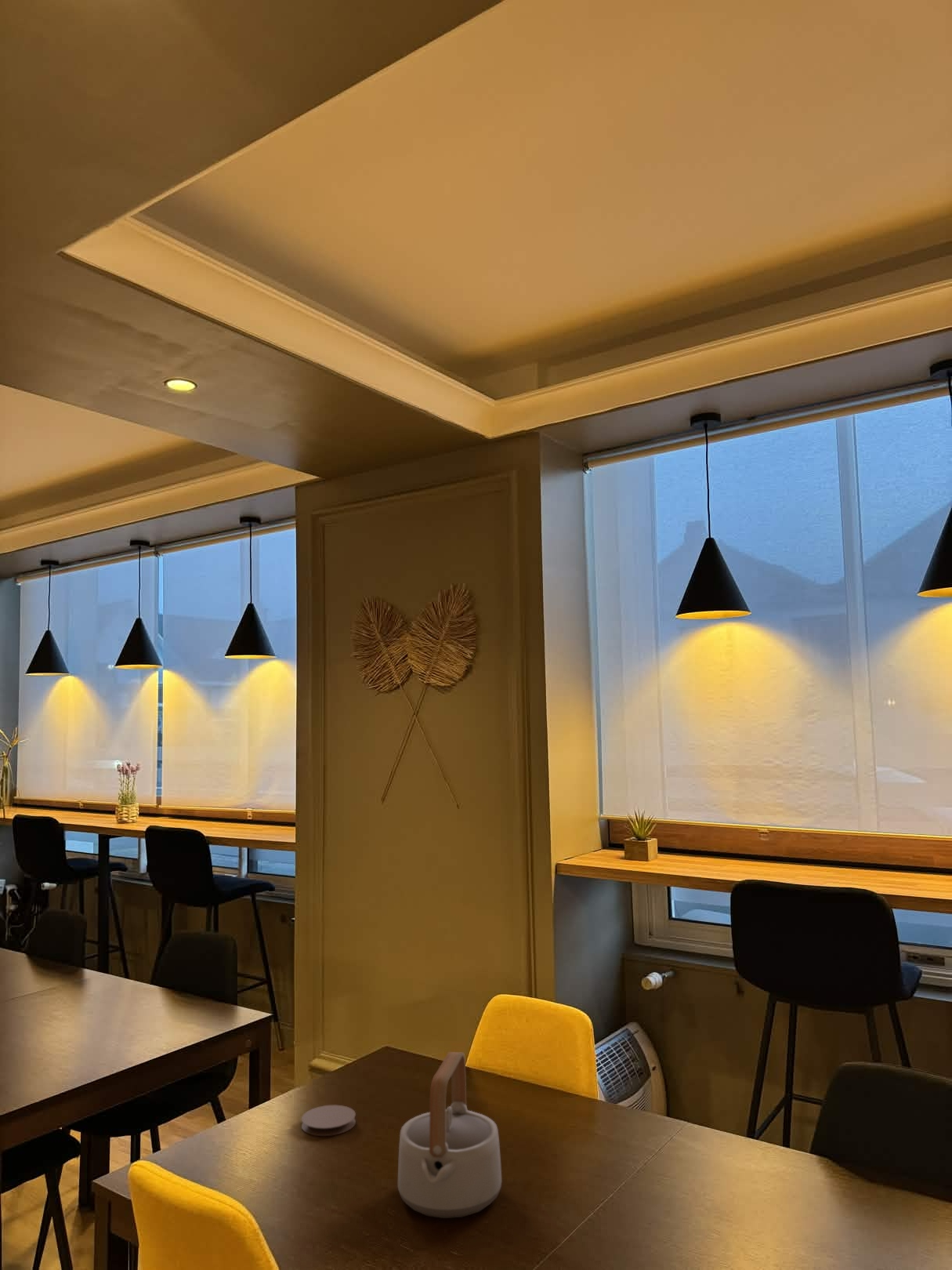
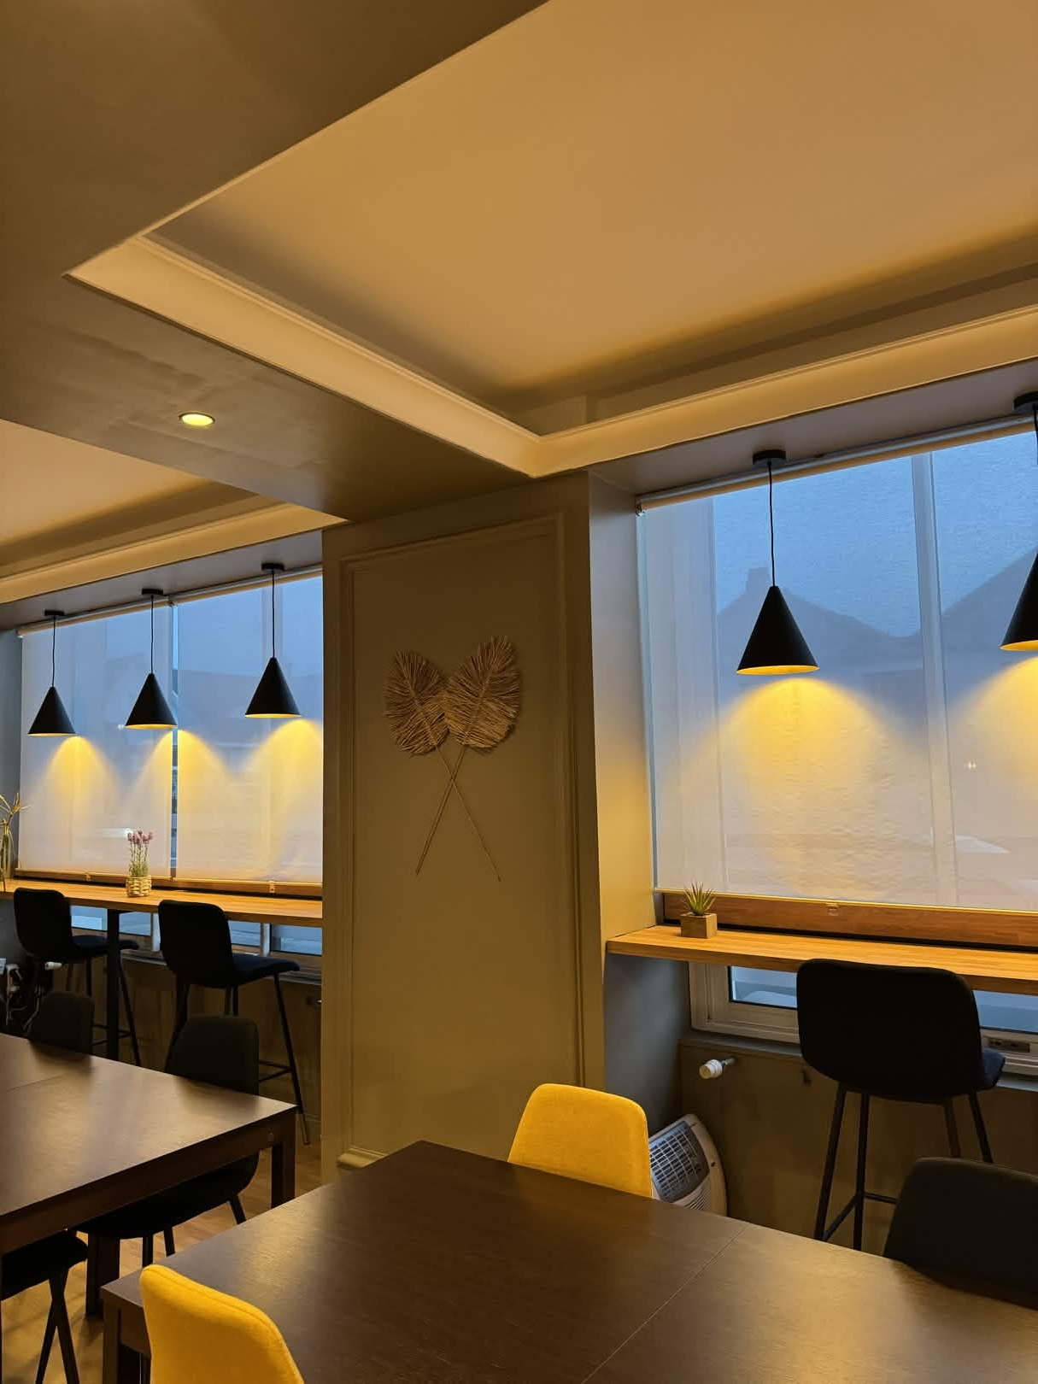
- coaster (328, 1119)
- teapot (447, 1134)
